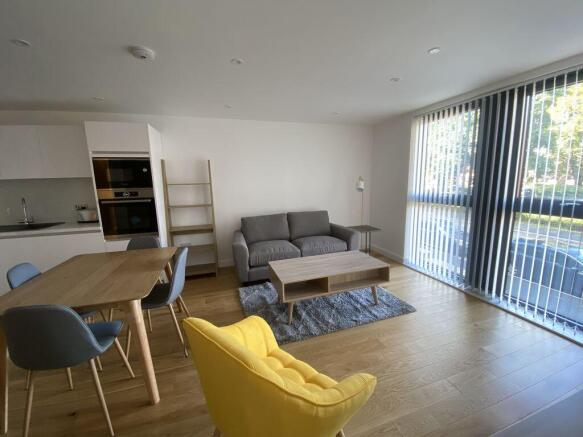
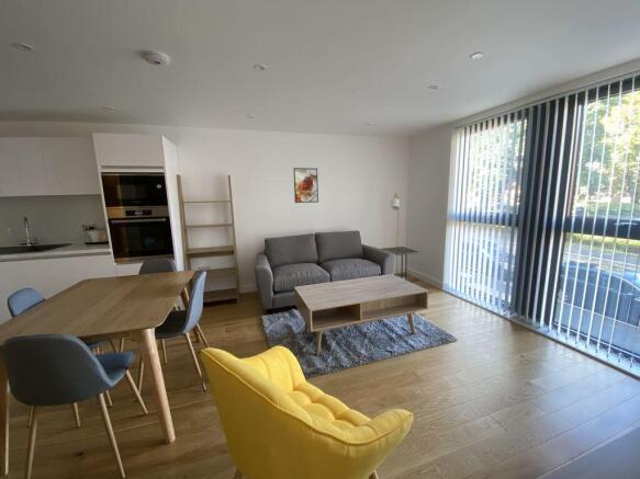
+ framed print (305, 185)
